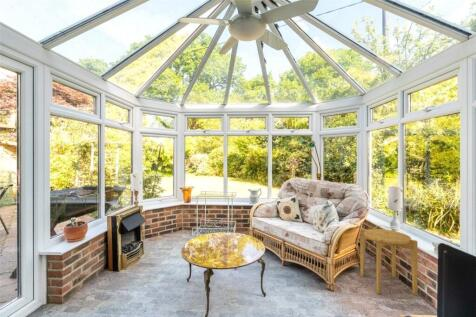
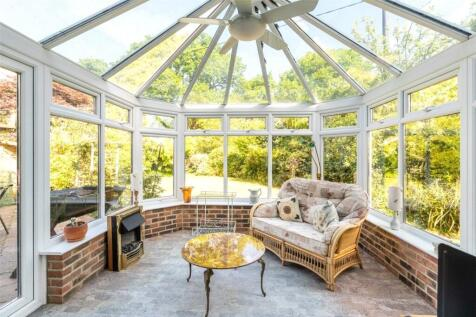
- side table (392, 259)
